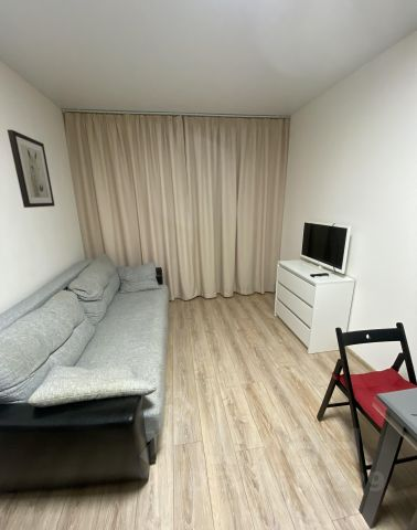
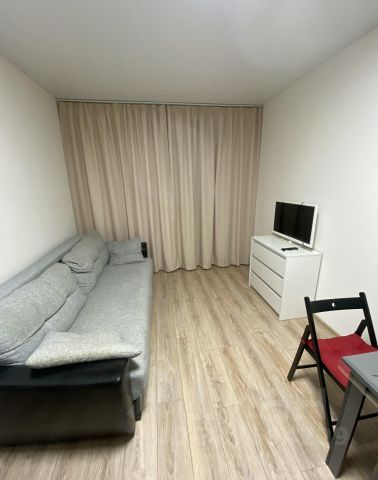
- wall art (34, 173)
